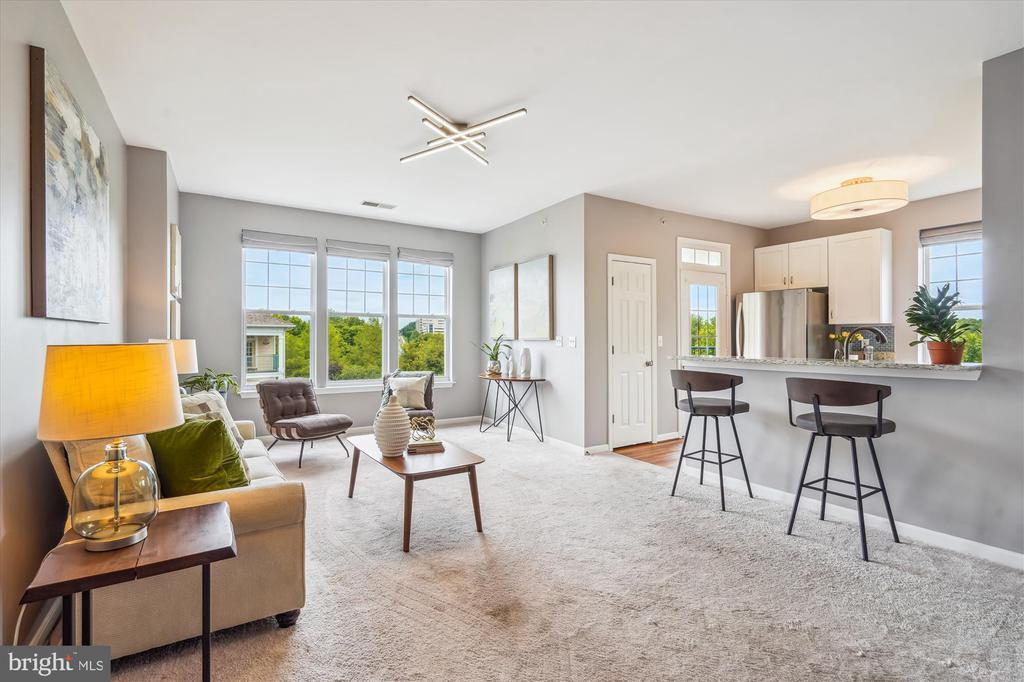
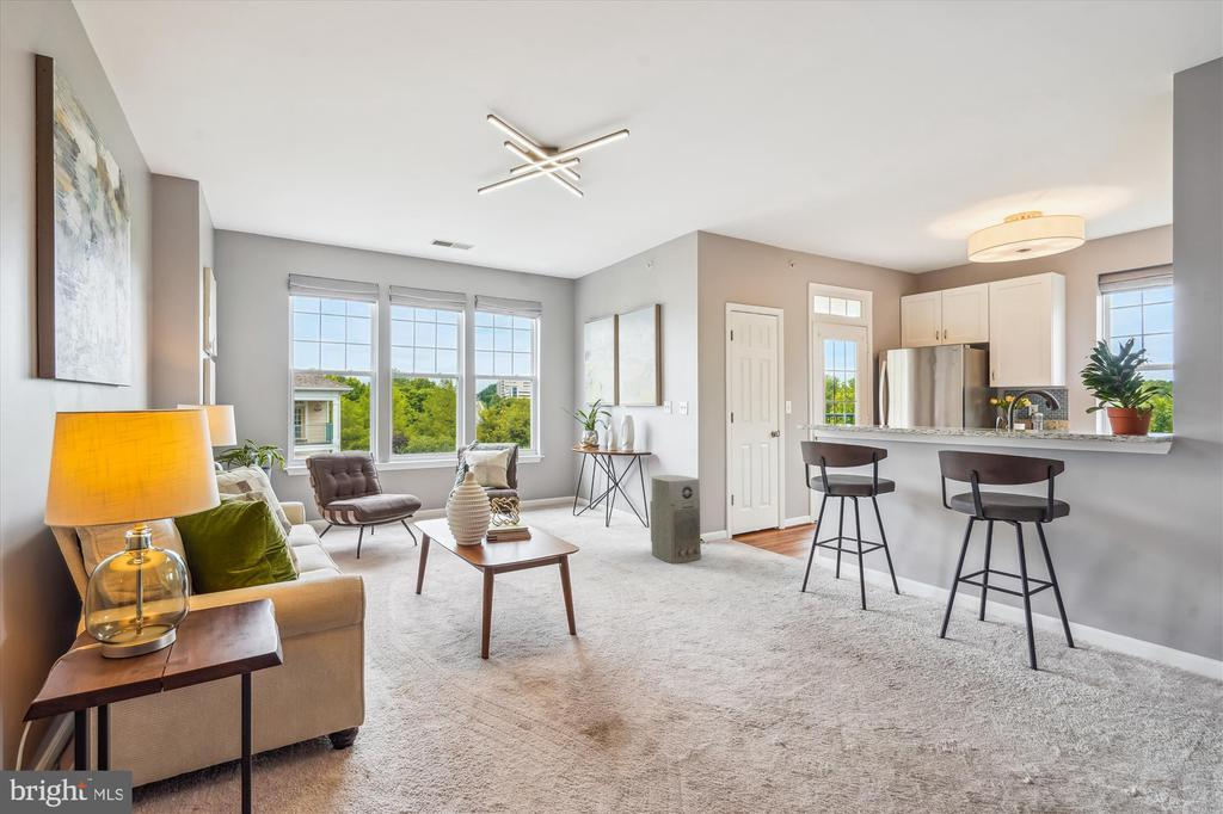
+ air purifier (672, 517)
